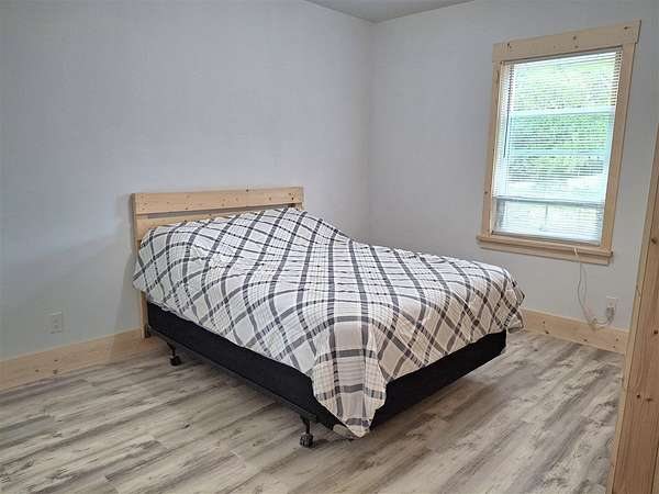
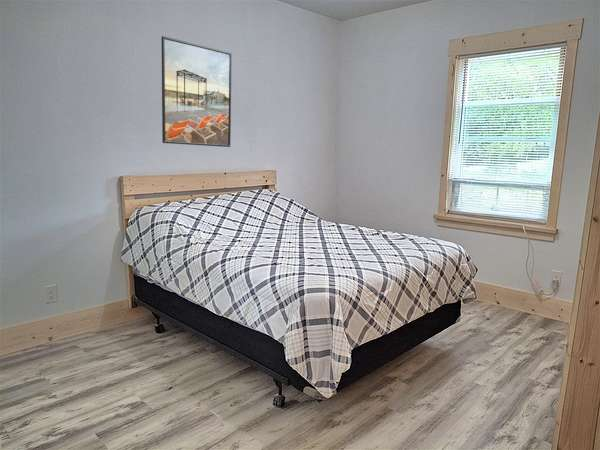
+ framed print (198, 95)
